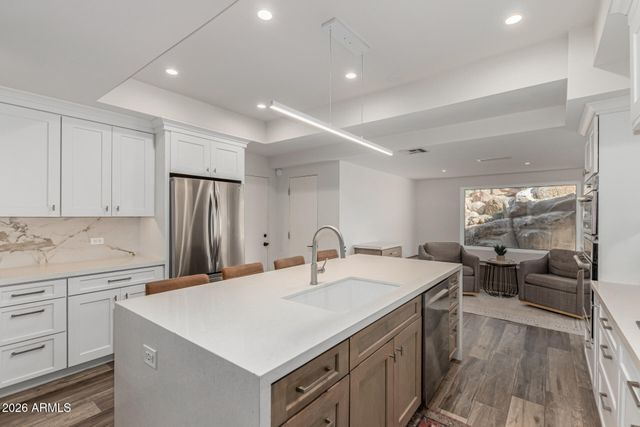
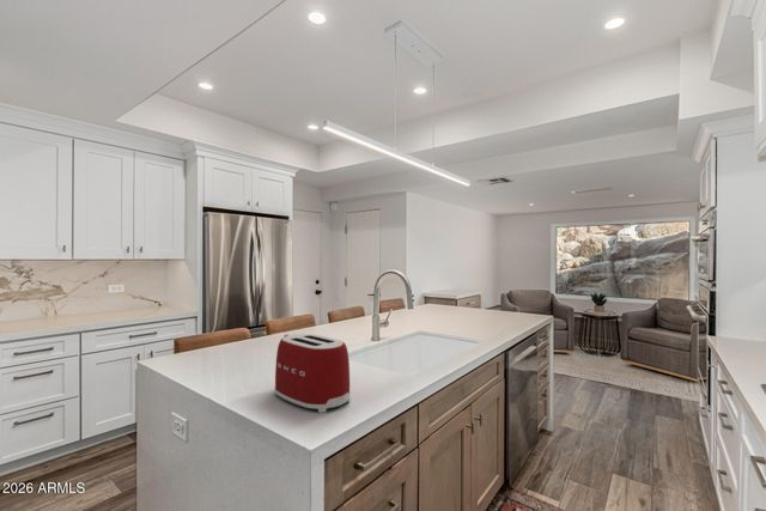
+ toaster (310, 367)
